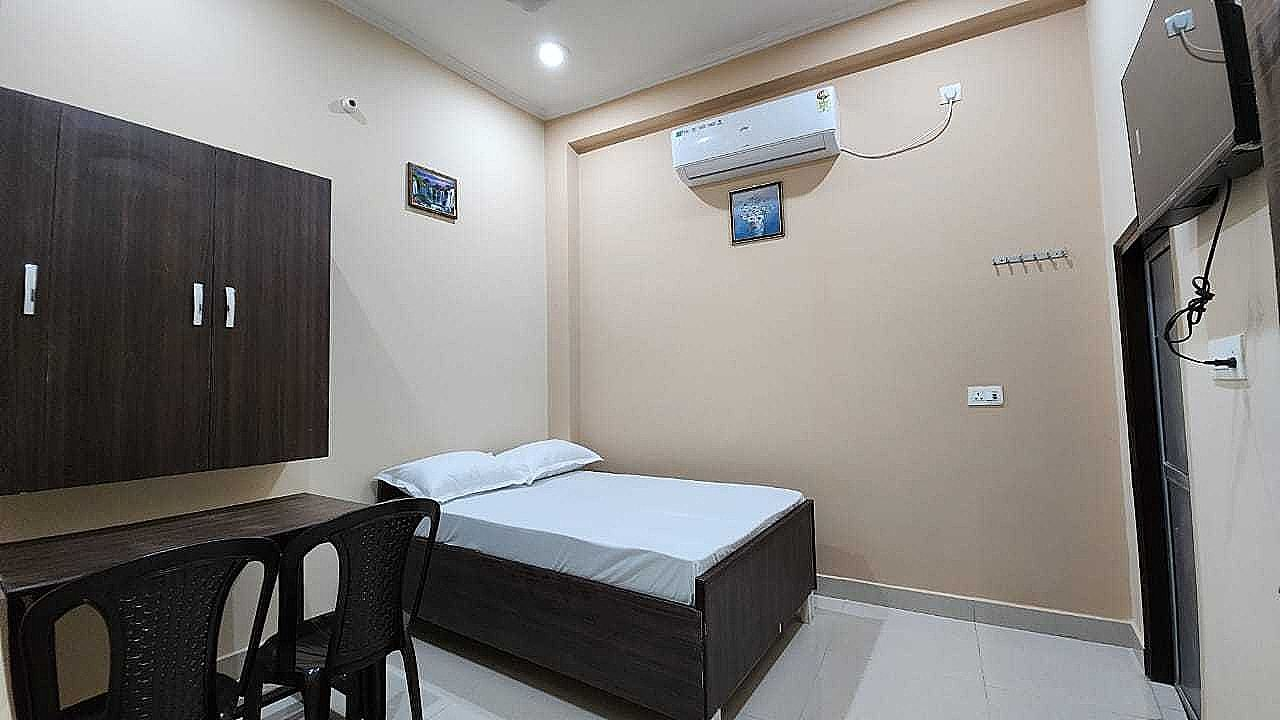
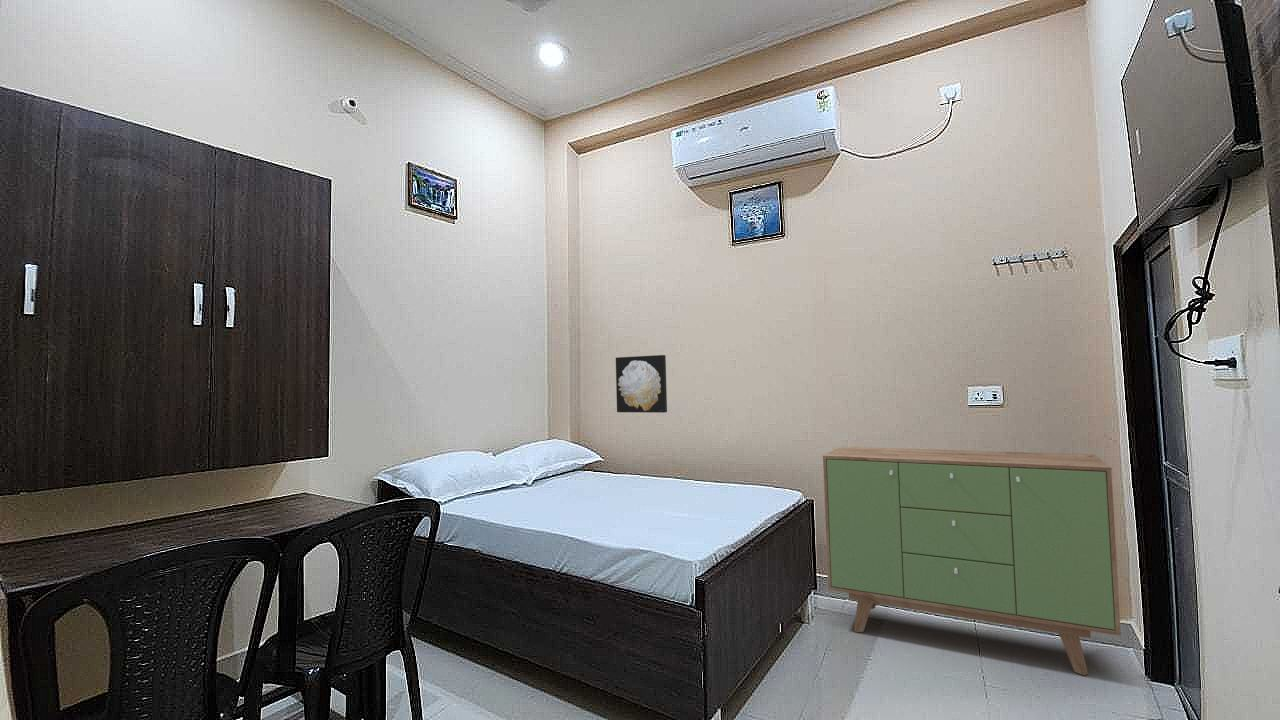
+ wall art (640, 384)
+ sideboard (957, 545)
